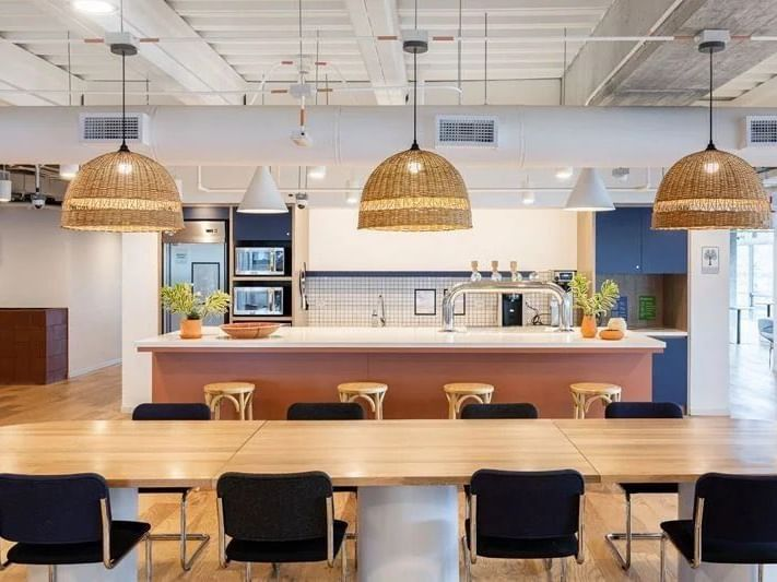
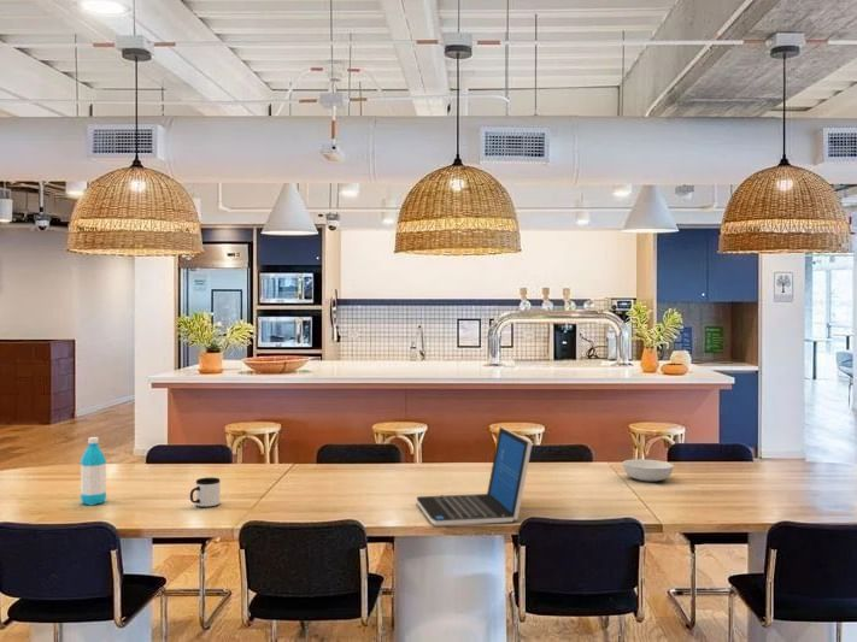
+ laptop (489, 479)
+ serving bowl (647, 471)
+ water bottle (93, 470)
+ mug (204, 493)
